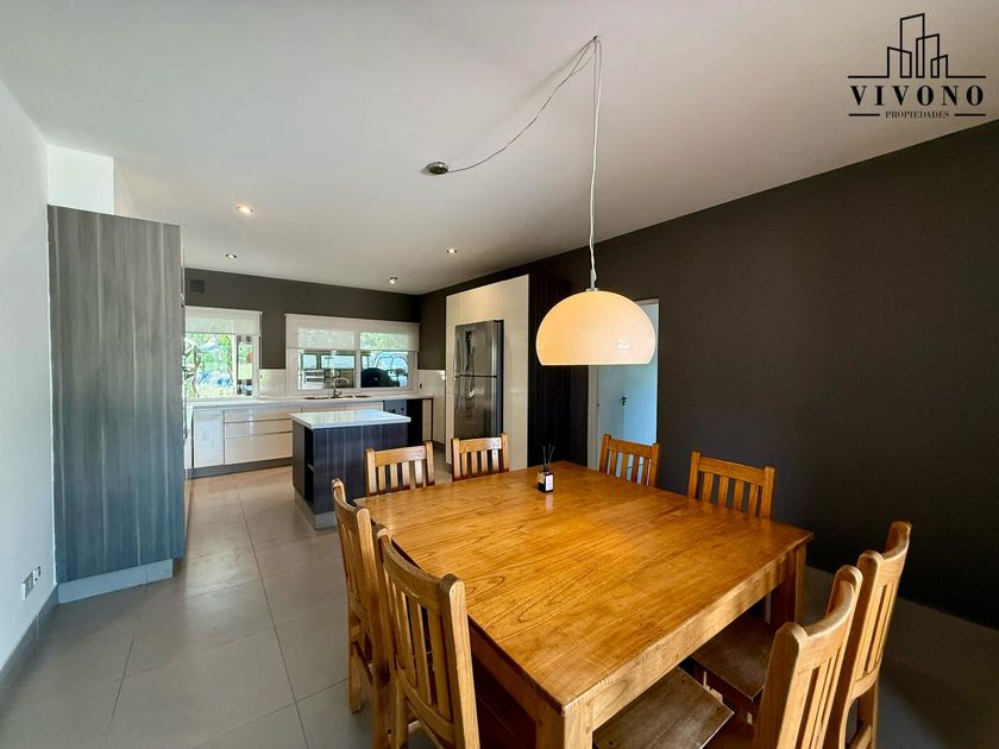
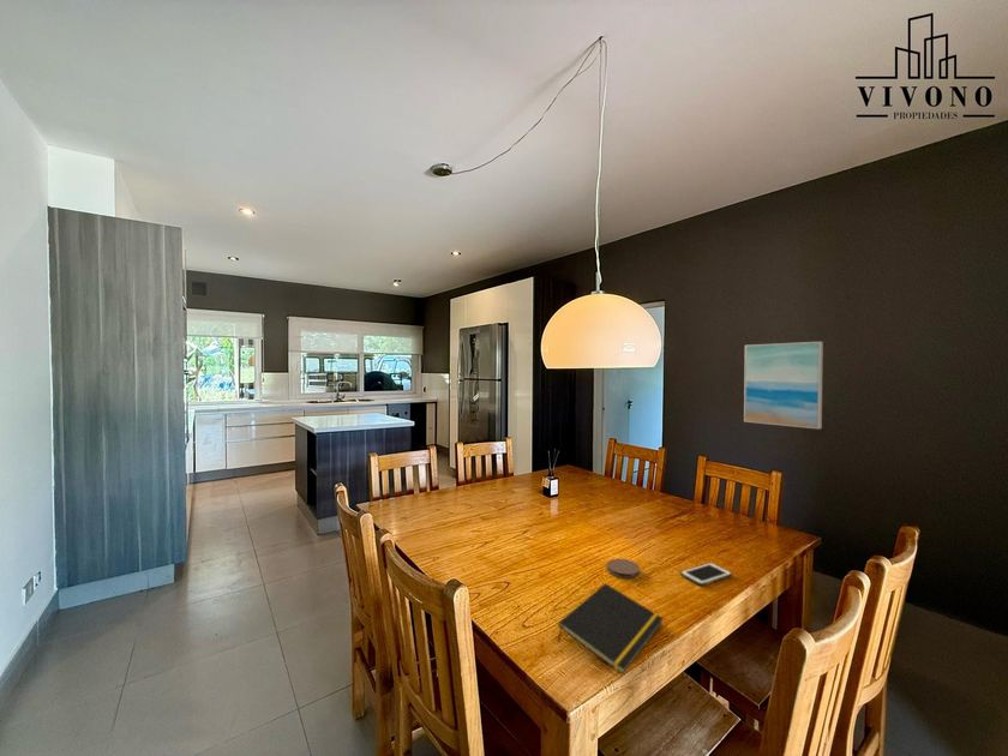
+ coaster (623, 568)
+ notepad (612, 622)
+ wall art (780, 384)
+ cell phone (706, 574)
